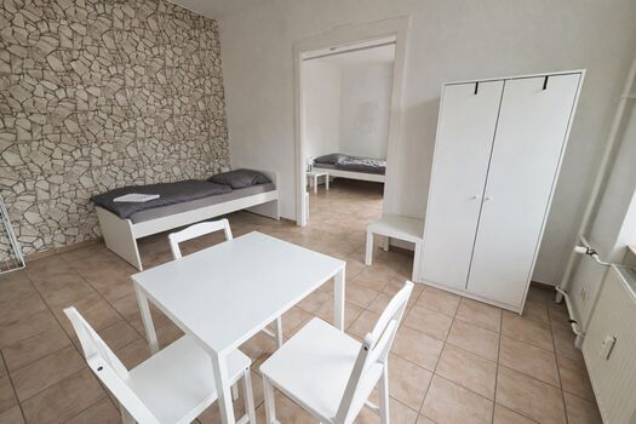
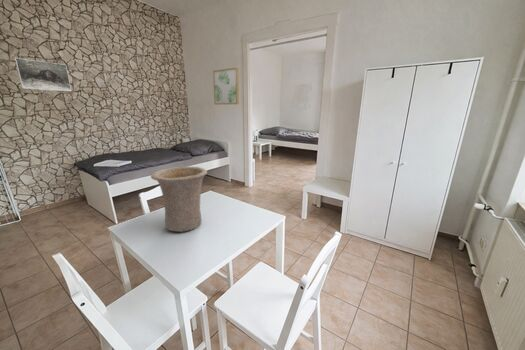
+ wall art (225, 87)
+ vase (182, 198)
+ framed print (45, 76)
